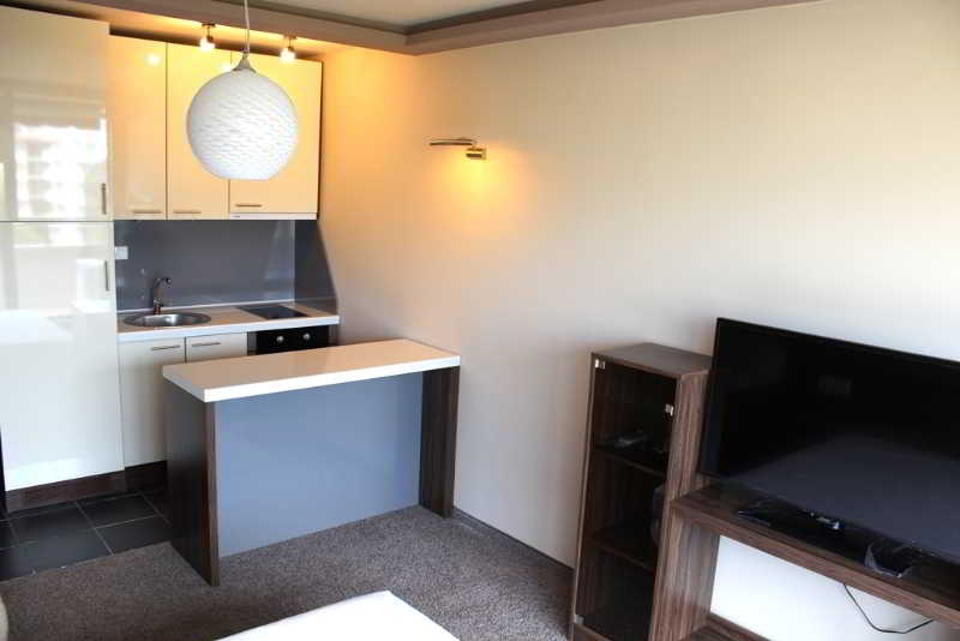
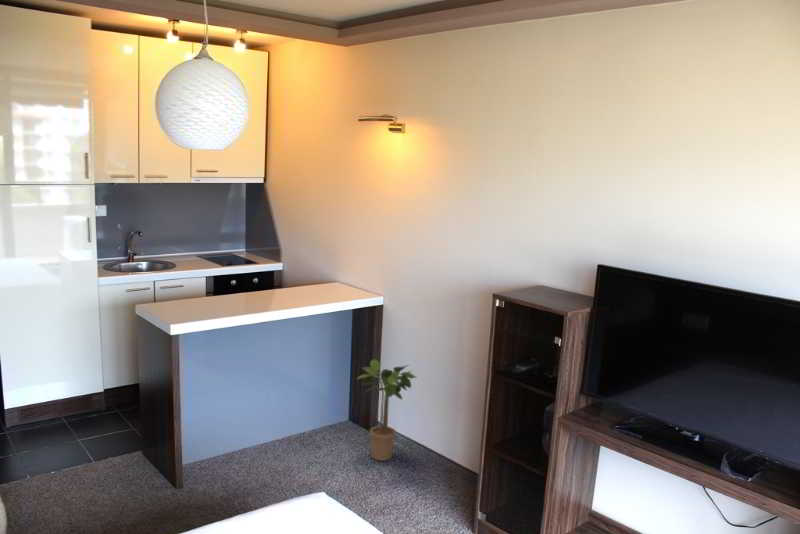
+ potted plant (387, 407)
